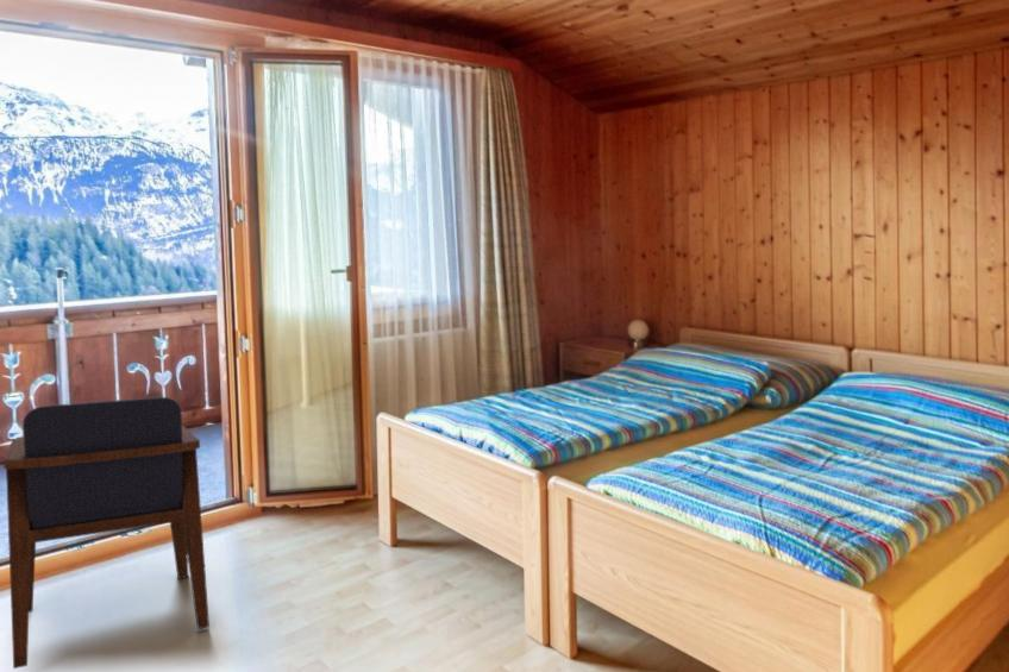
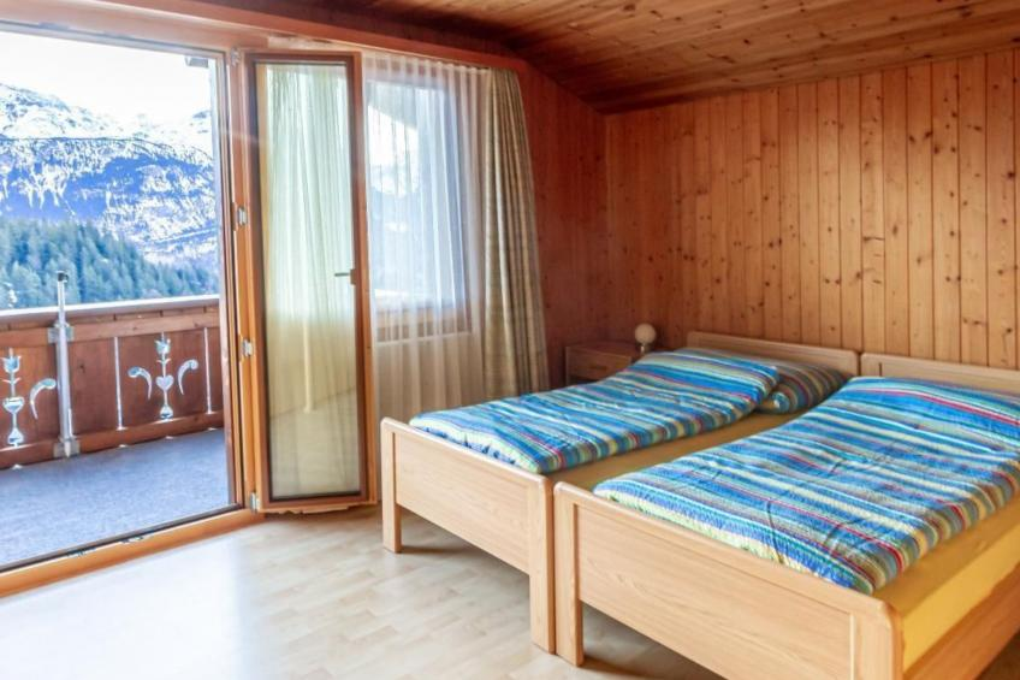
- armchair (107, 508)
